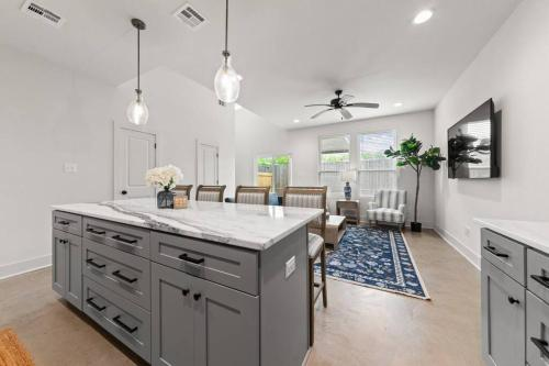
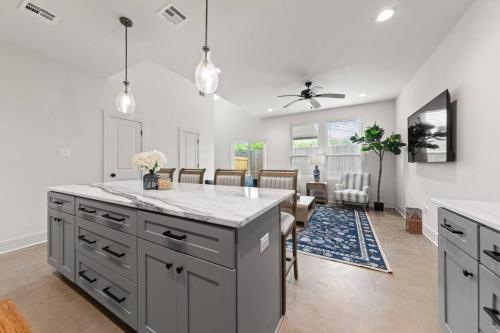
+ waste bin (412, 219)
